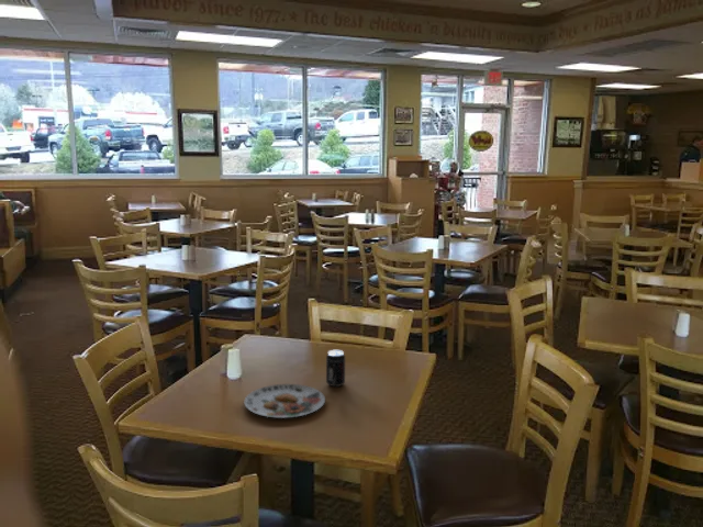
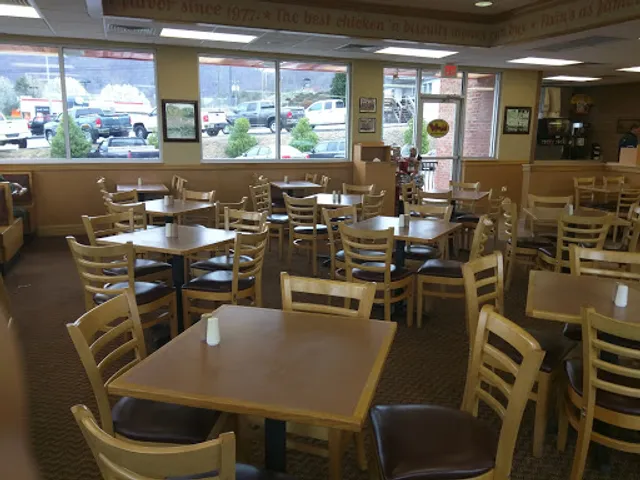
- plate (284, 401)
- beverage can (335, 368)
